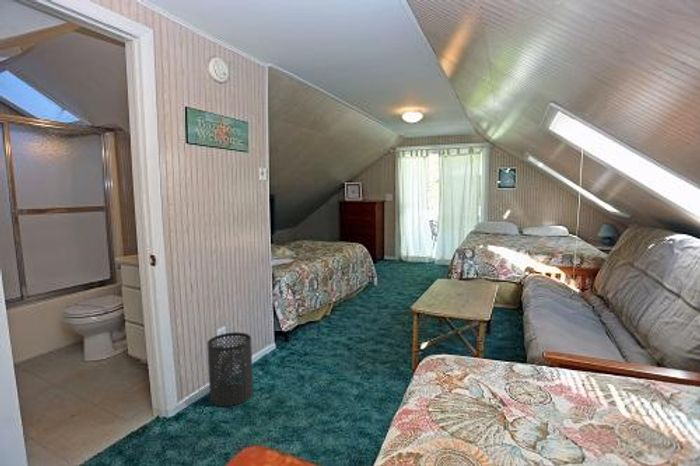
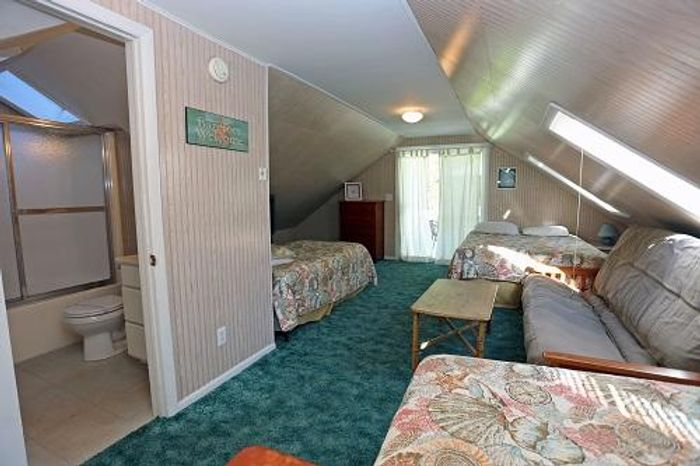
- trash can (230, 367)
